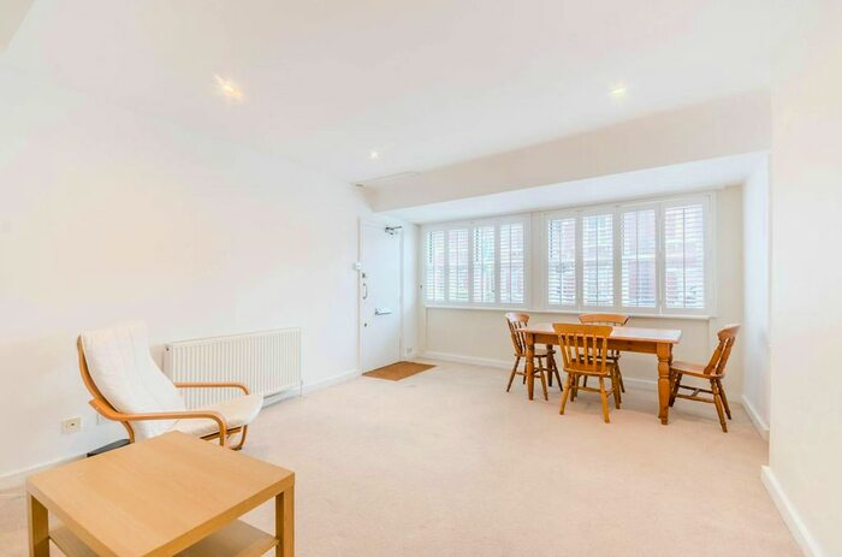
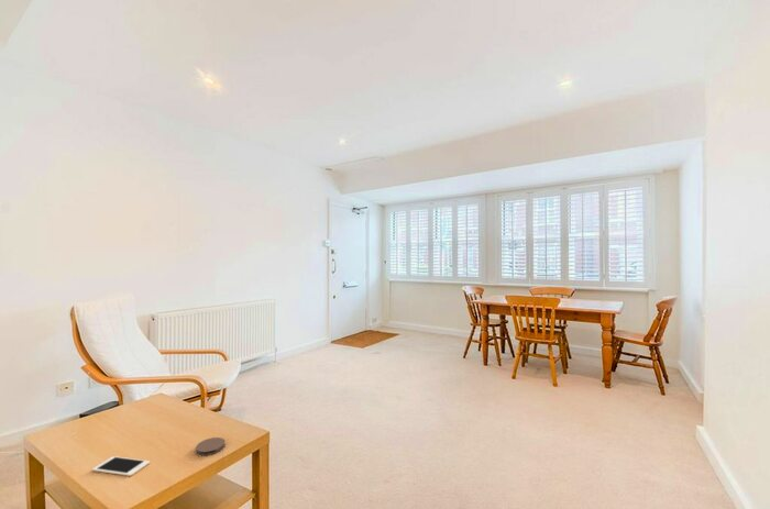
+ coaster (210, 445)
+ cell phone (121, 465)
